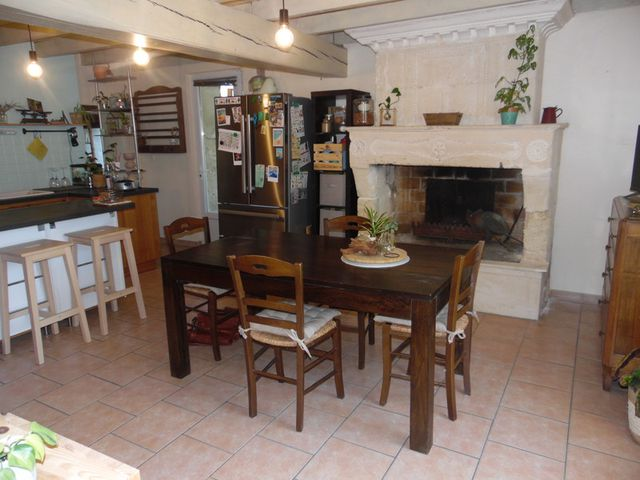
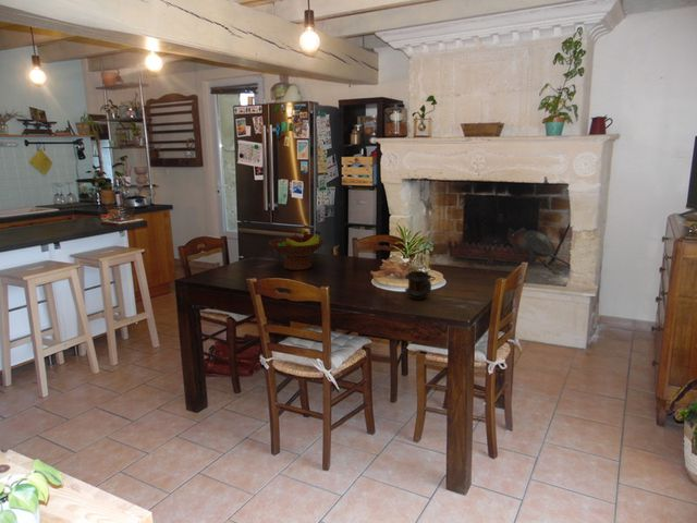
+ mug (419, 285)
+ fruit bowl (296, 248)
